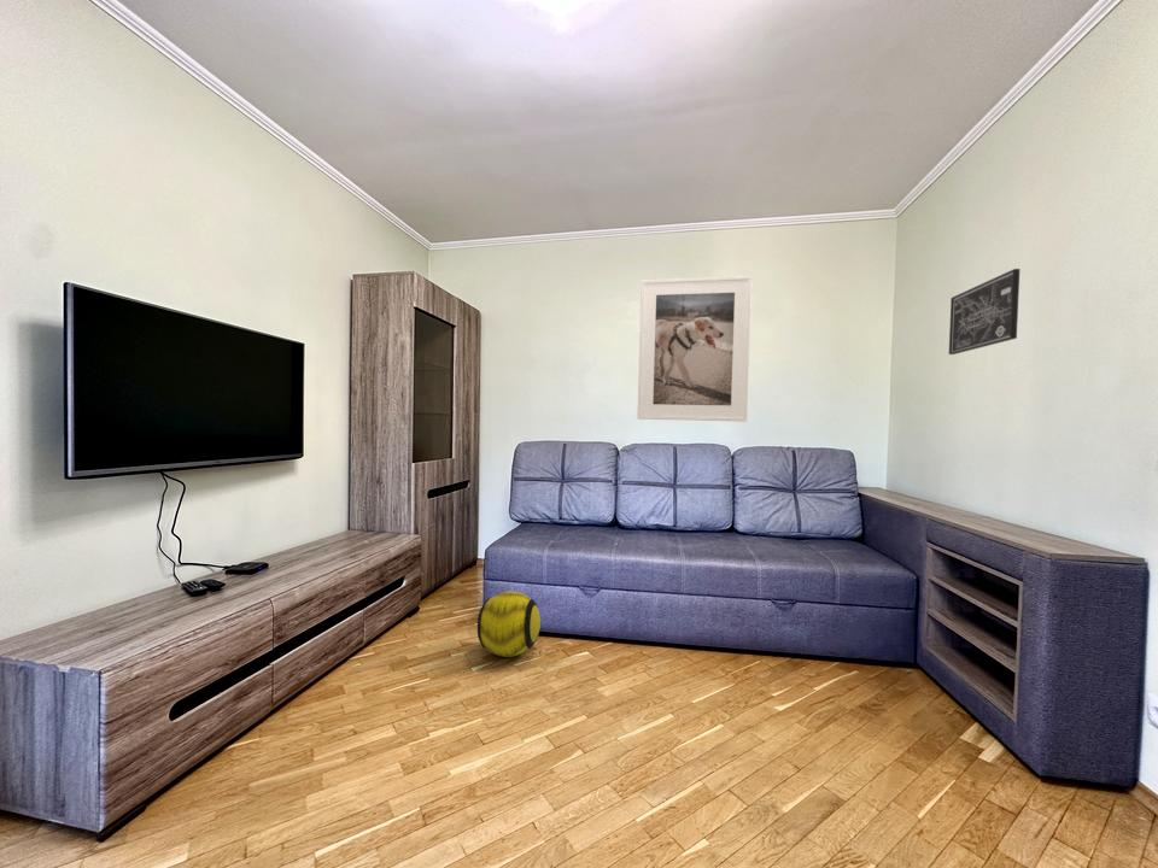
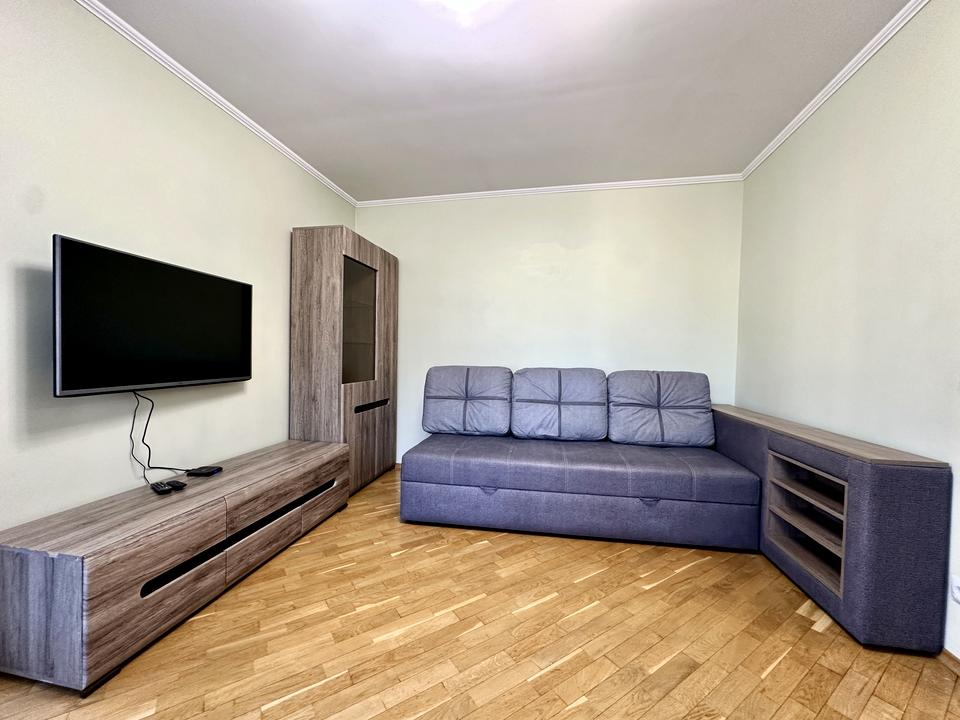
- ball (509, 622)
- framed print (692, 348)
- wall art (979, 316)
